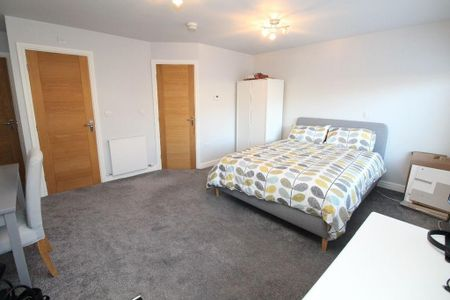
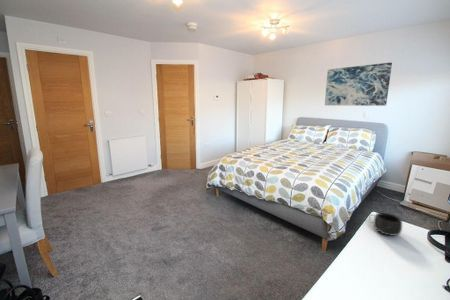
+ mug (384, 223)
+ wall art (354, 86)
